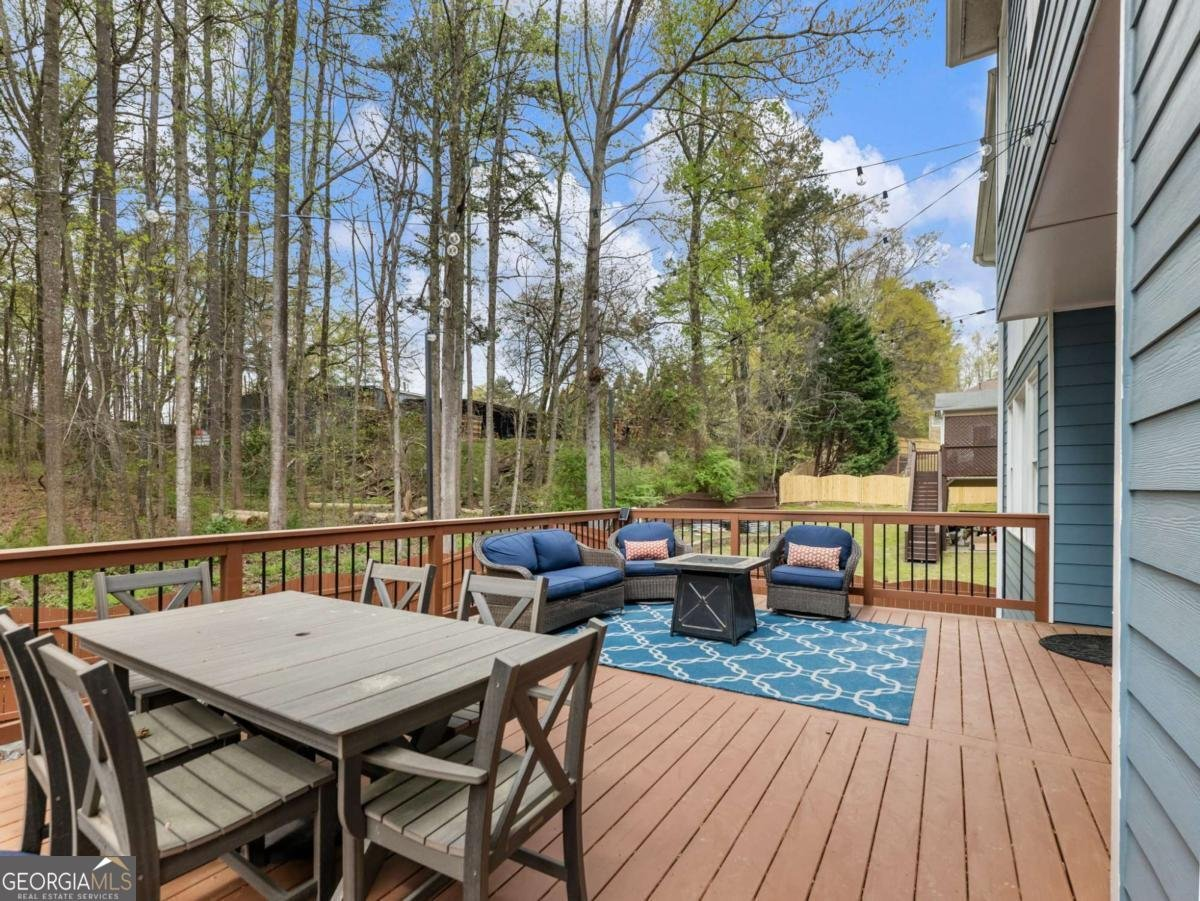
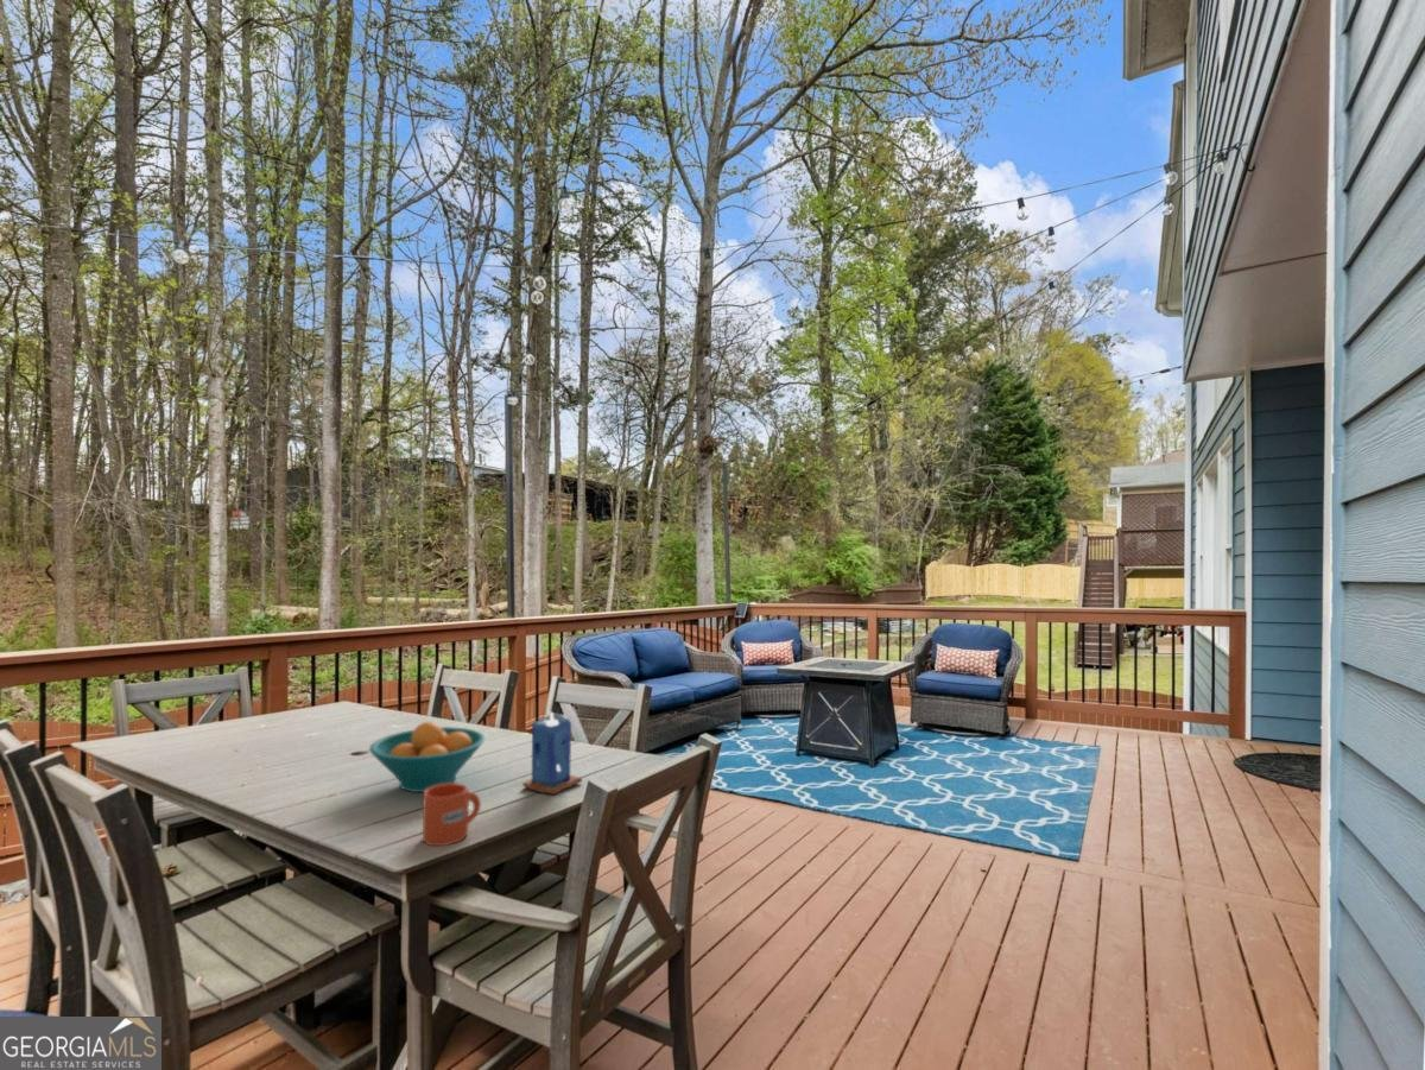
+ candle (552, 747)
+ mug (452, 811)
+ fruit bowl (428, 753)
